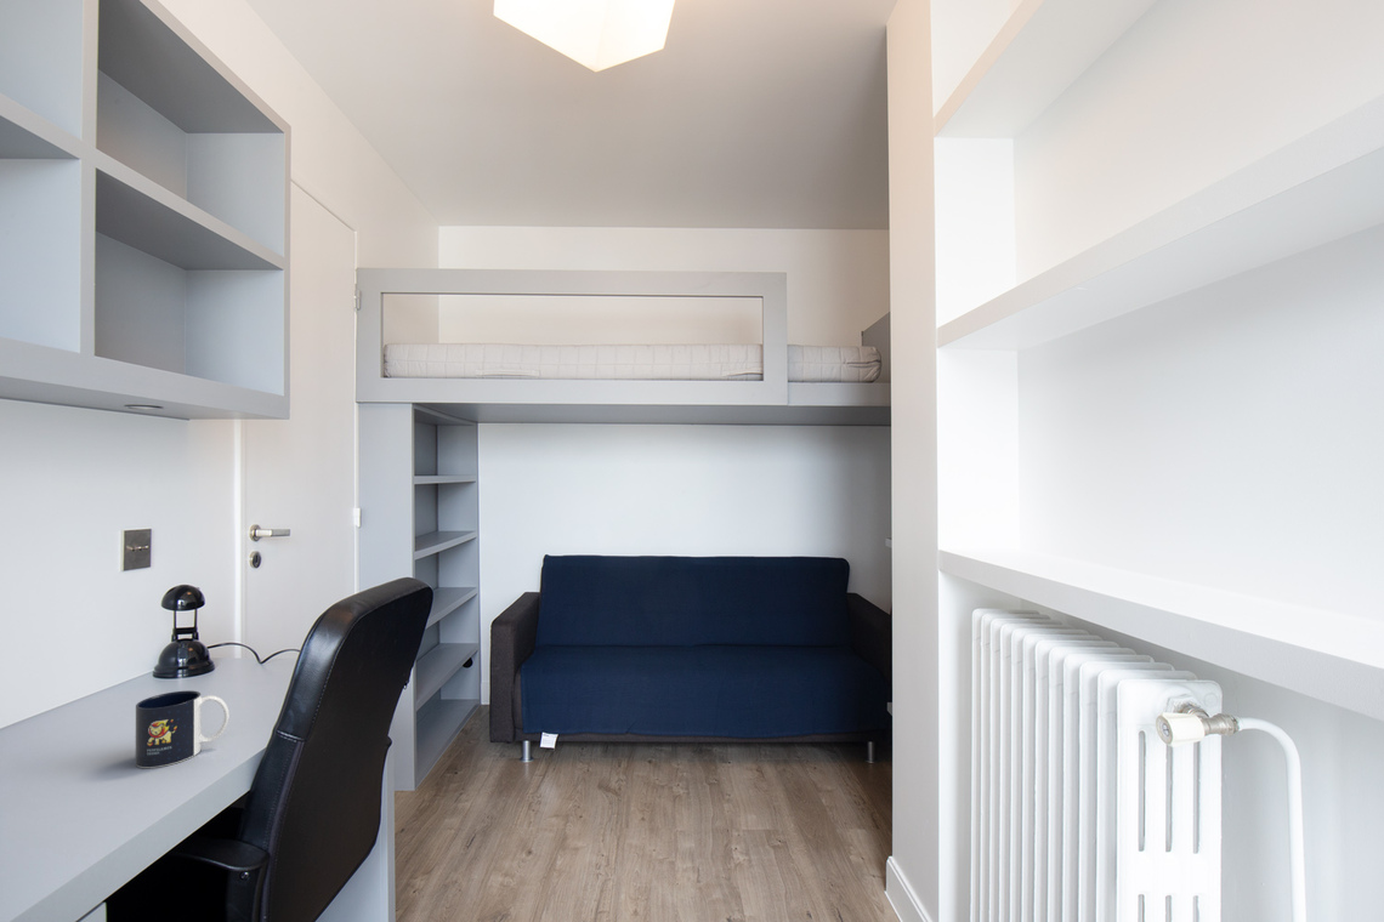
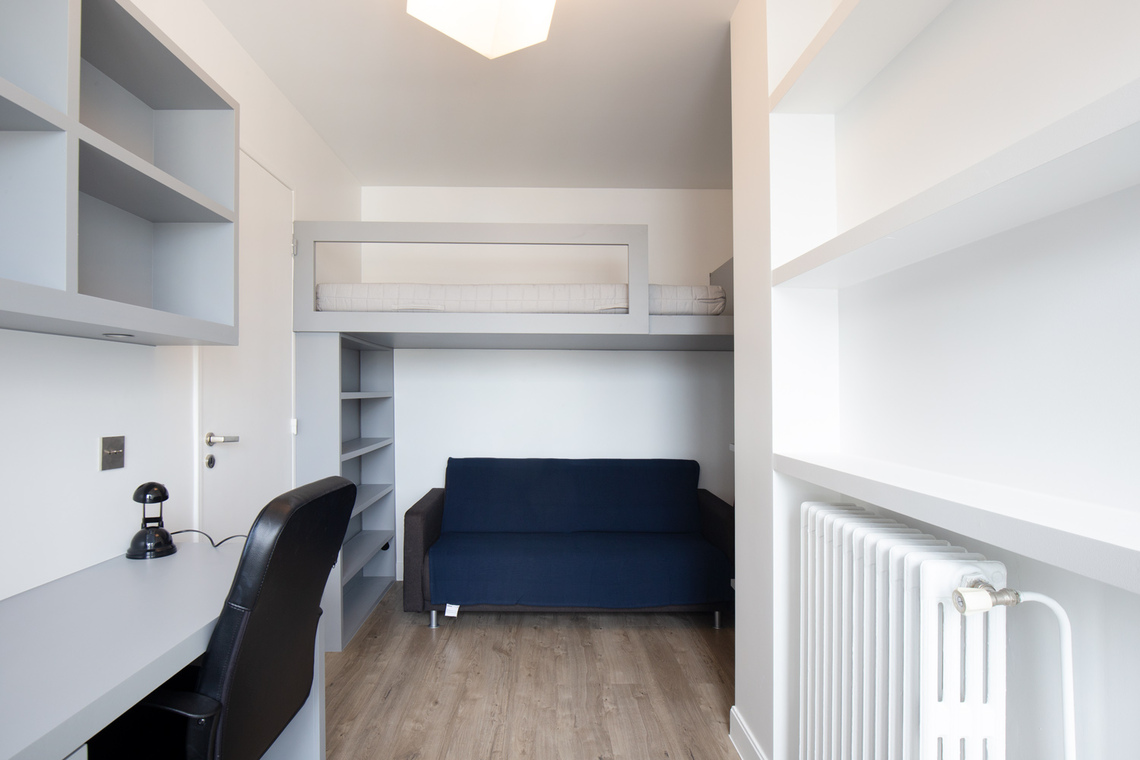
- mug (183, 724)
